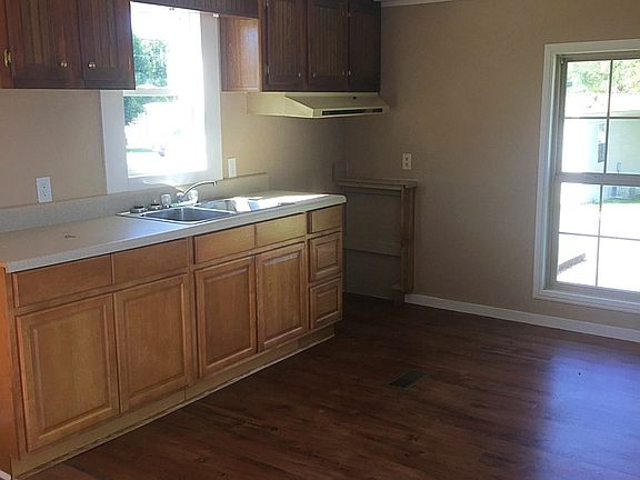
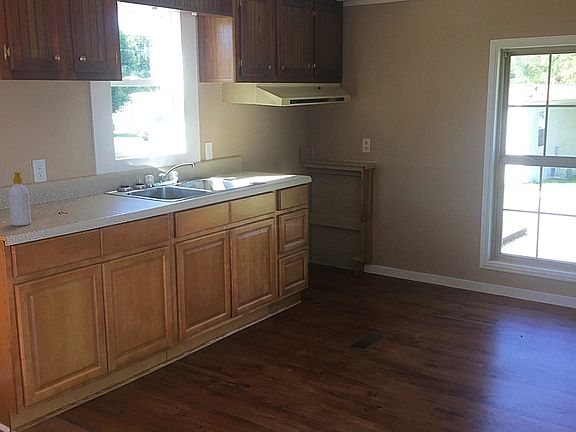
+ soap bottle (19, 198)
